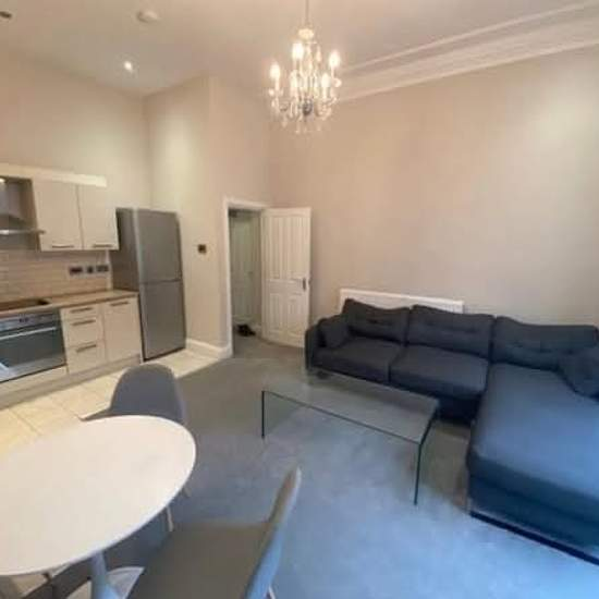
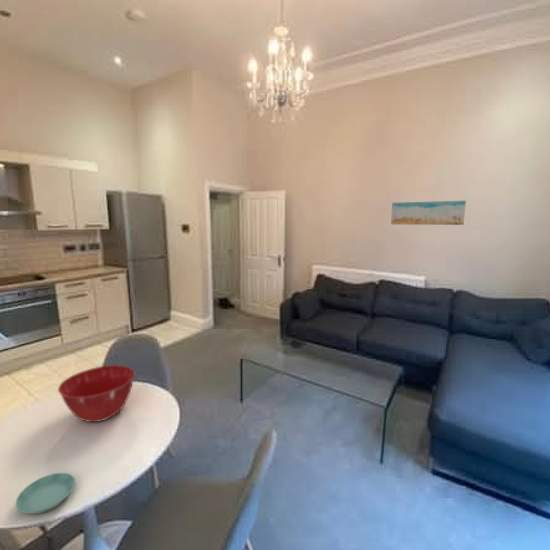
+ mixing bowl (99, 396)
+ saucer (46, 494)
+ wall art (426, 213)
